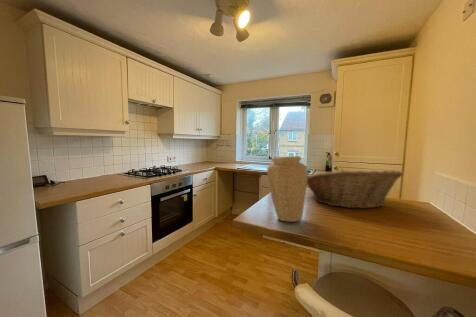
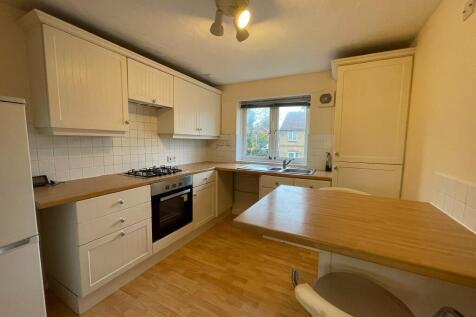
- vase (286, 187)
- fruit basket (349, 184)
